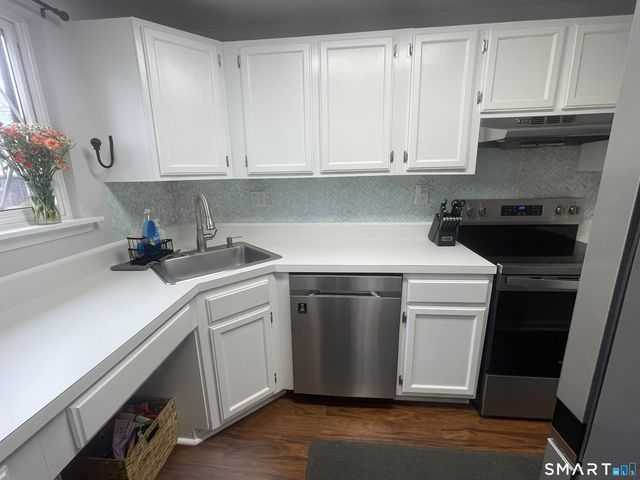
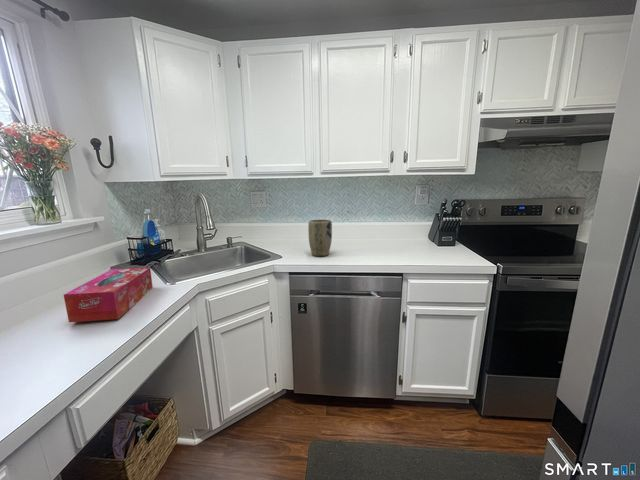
+ plant pot (320, 237)
+ tissue box (114, 291)
